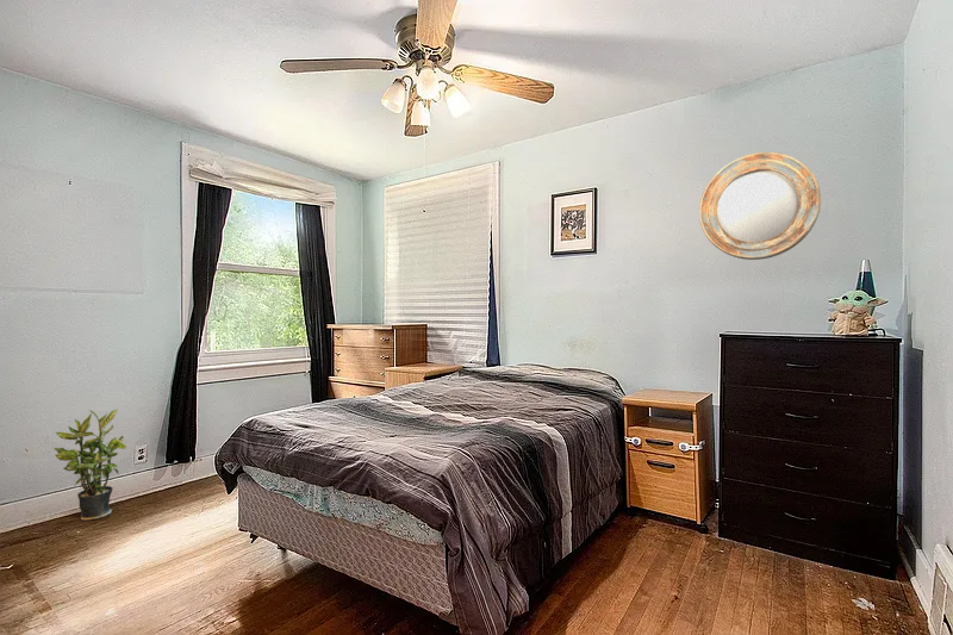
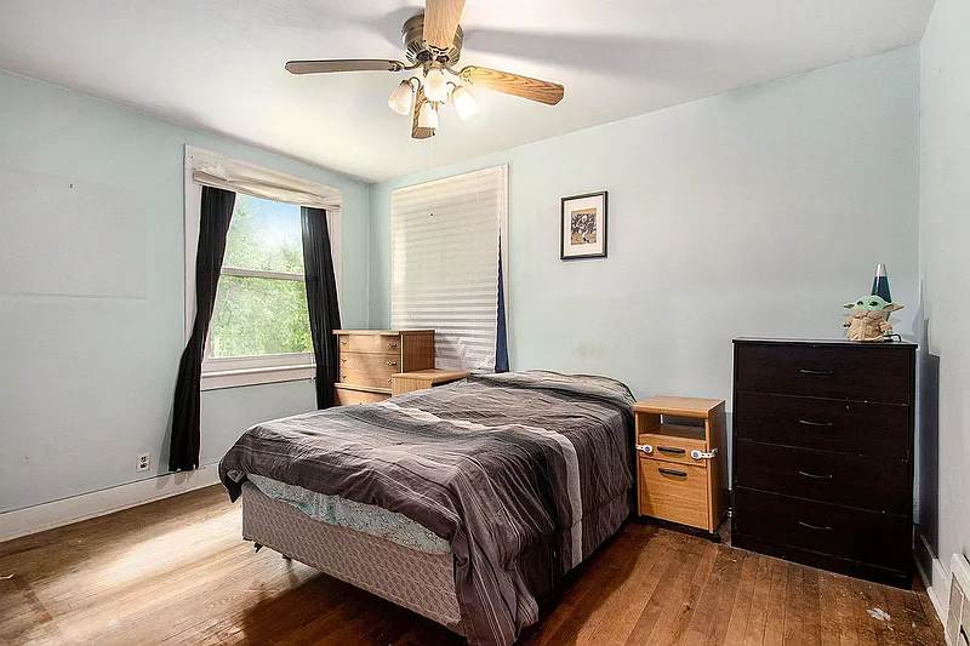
- potted plant (89, 463)
- home mirror (756, 206)
